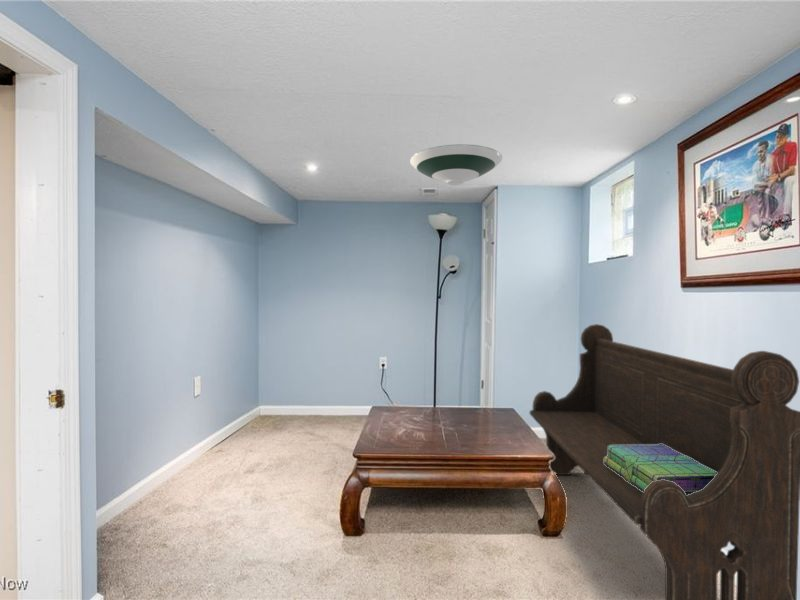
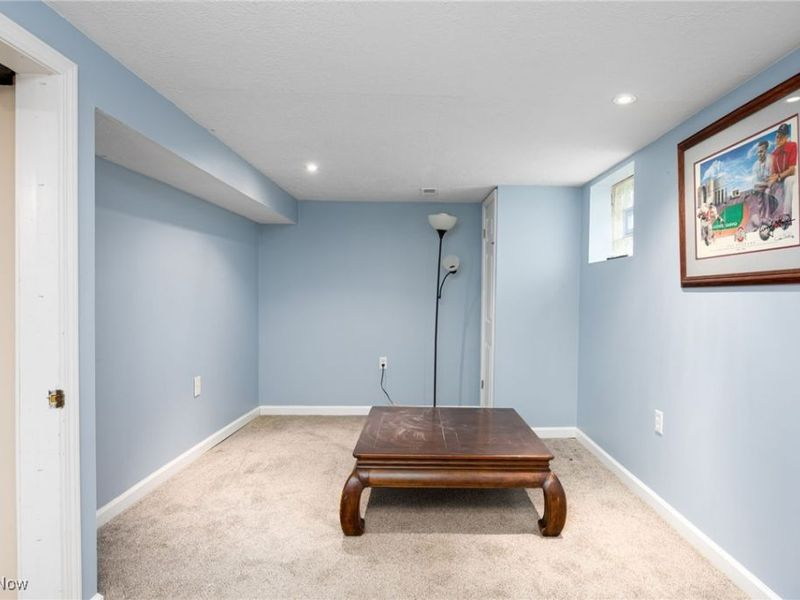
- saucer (455, 171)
- stack of books (659, 469)
- bench (619, 432)
